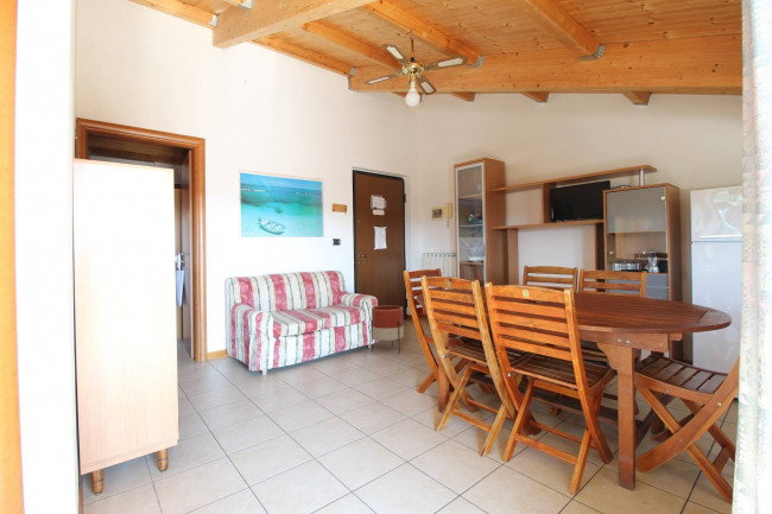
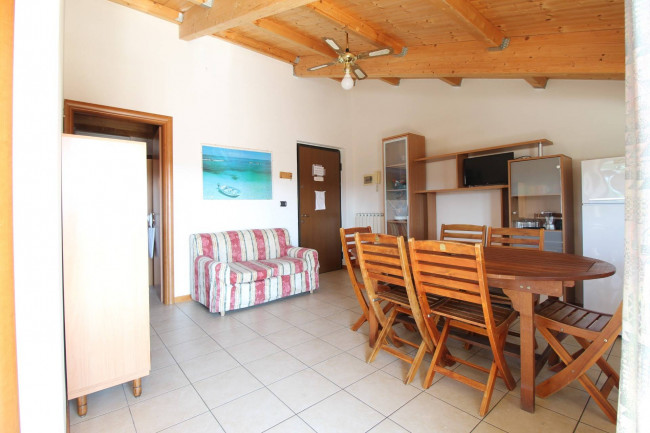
- planter (387, 329)
